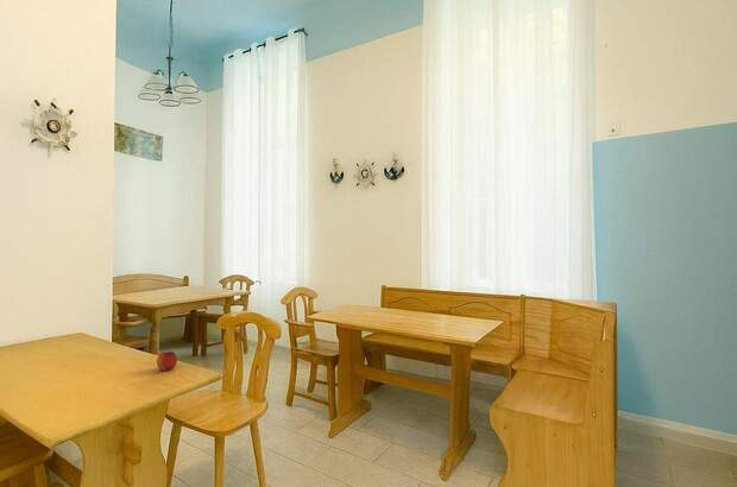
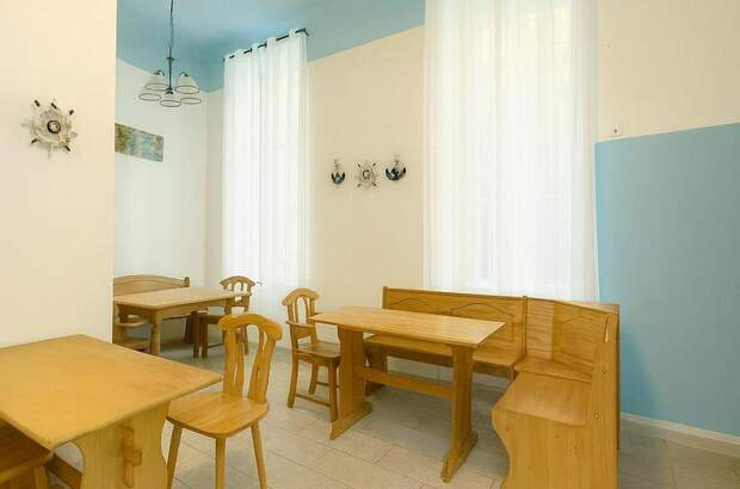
- fruit (166, 360)
